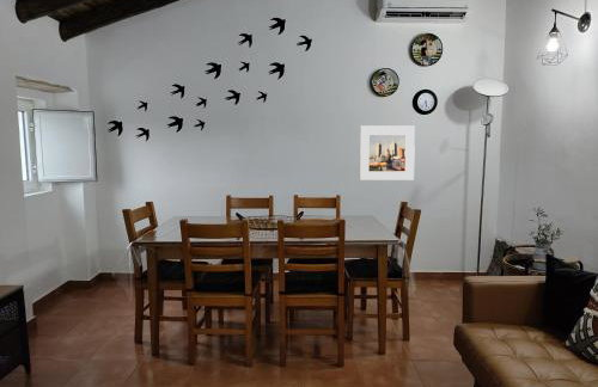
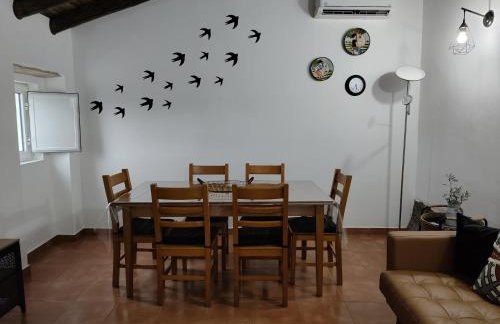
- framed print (386, 153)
